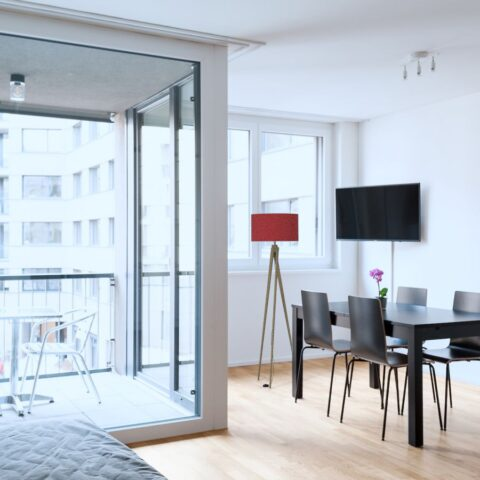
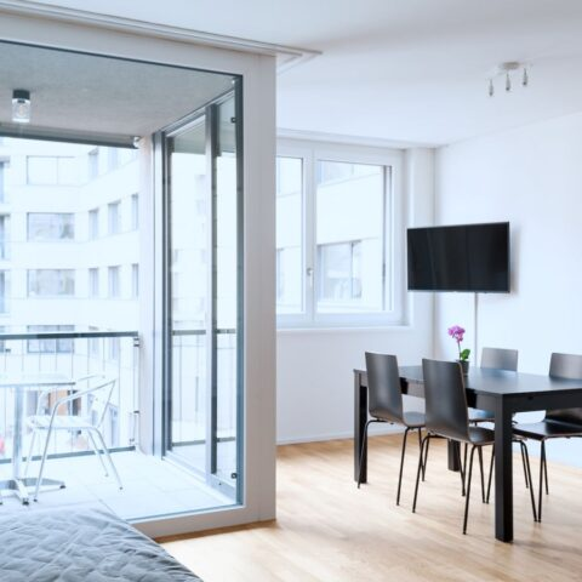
- floor lamp (275, 298)
